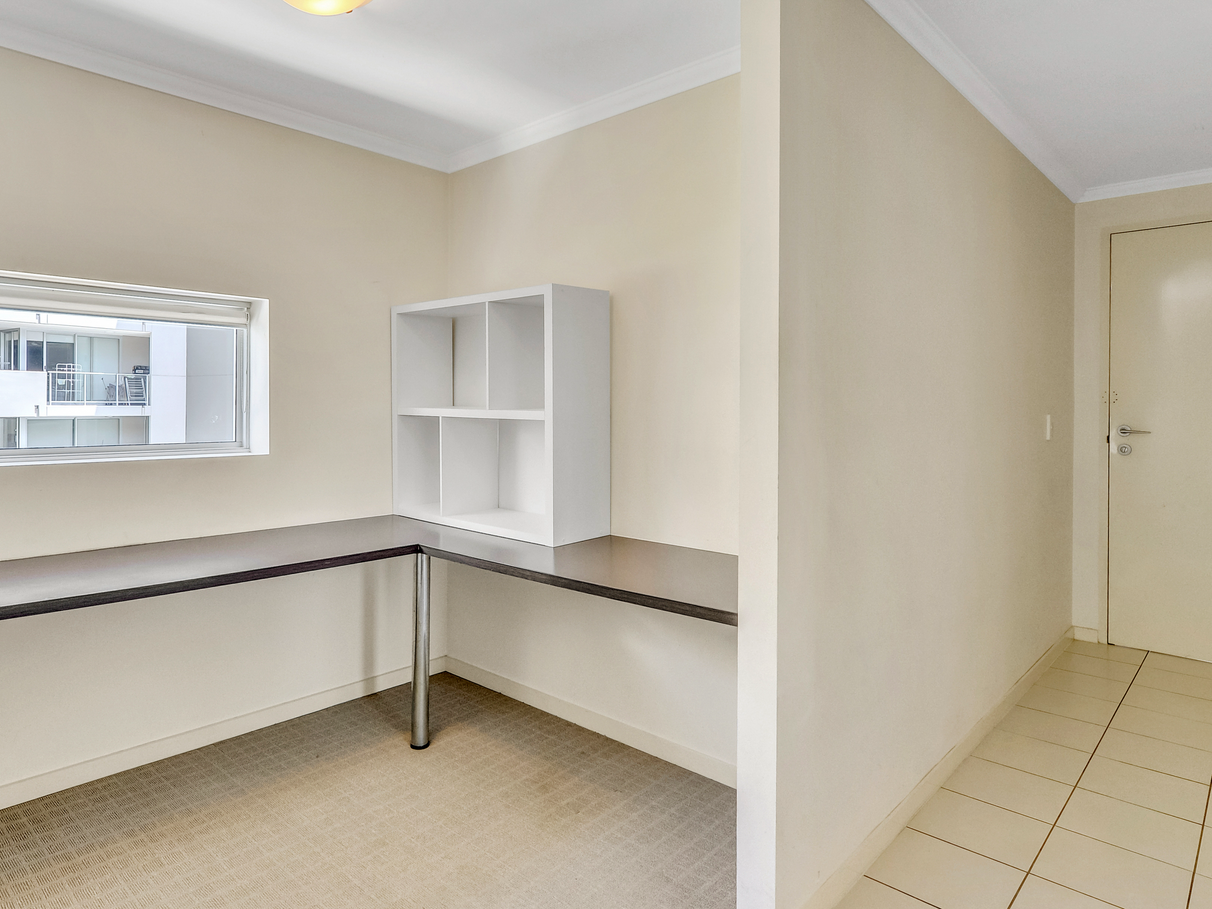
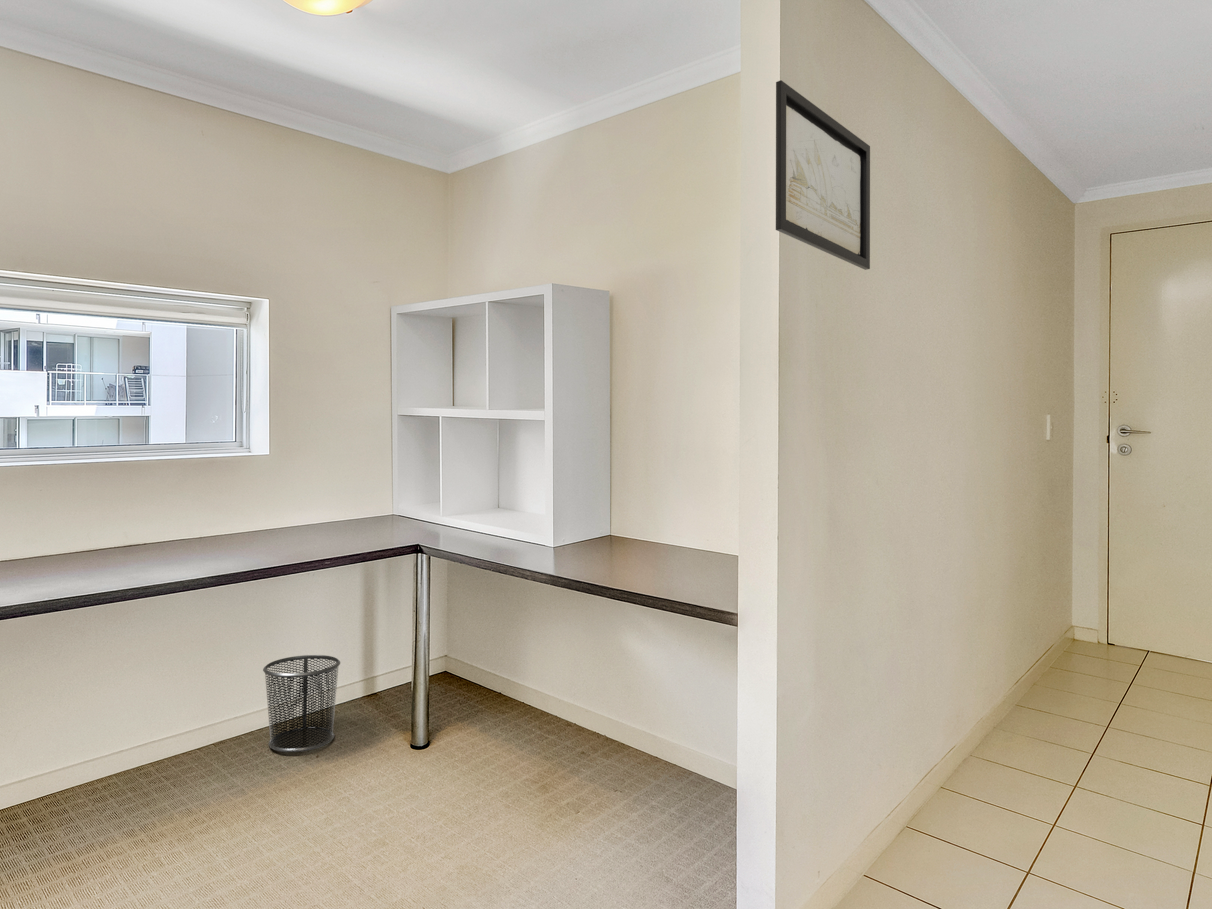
+ wall art (827, 184)
+ waste bin (302, 702)
